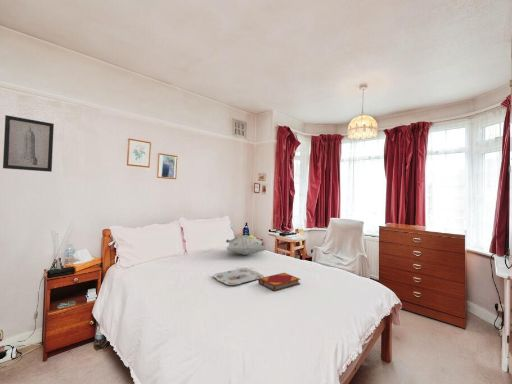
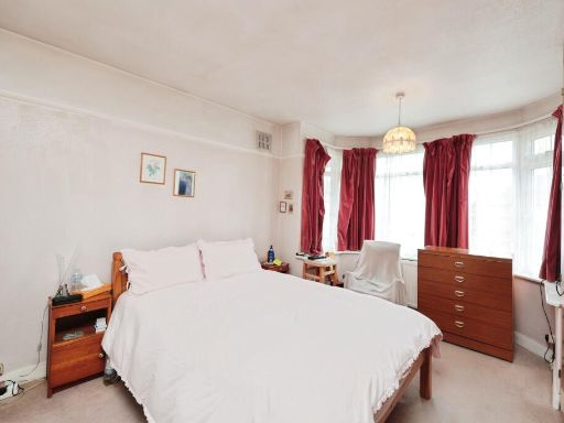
- decorative pillow (244, 244)
- hardback book (279, 281)
- serving tray (238, 276)
- wall art (29, 144)
